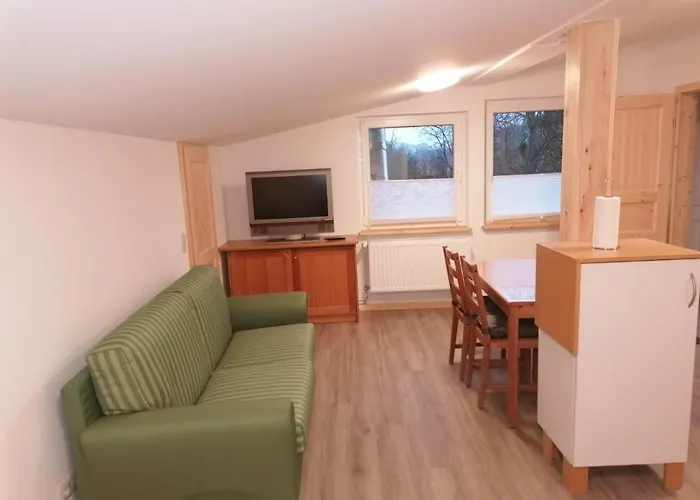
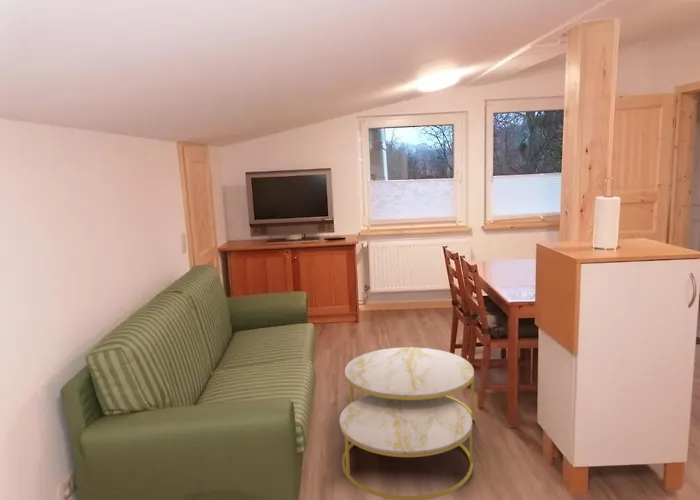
+ coffee table (406, 409)
